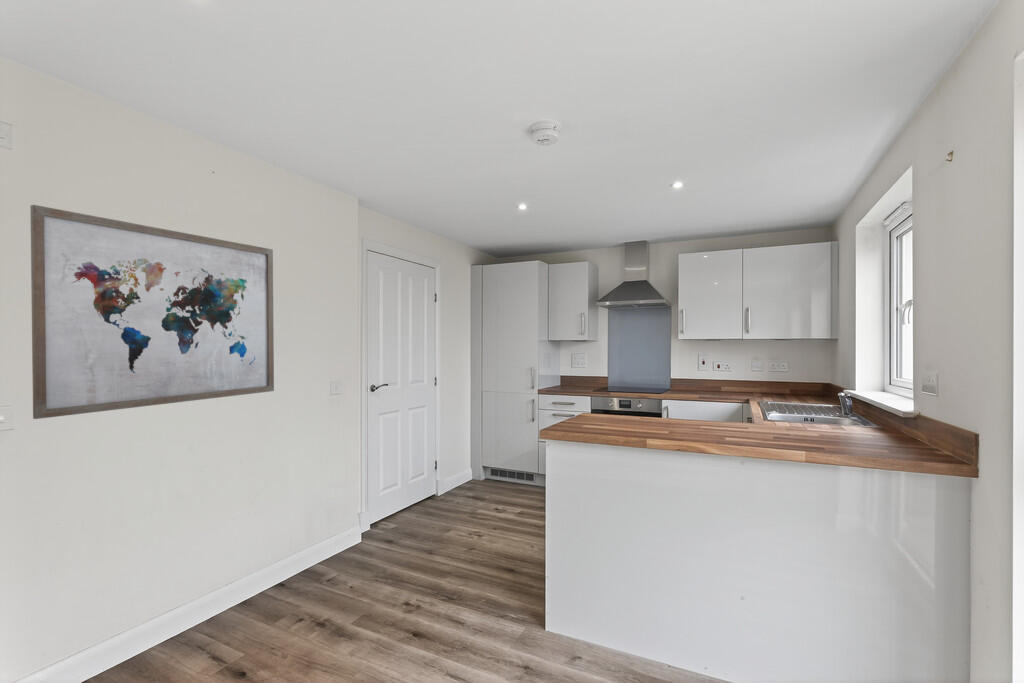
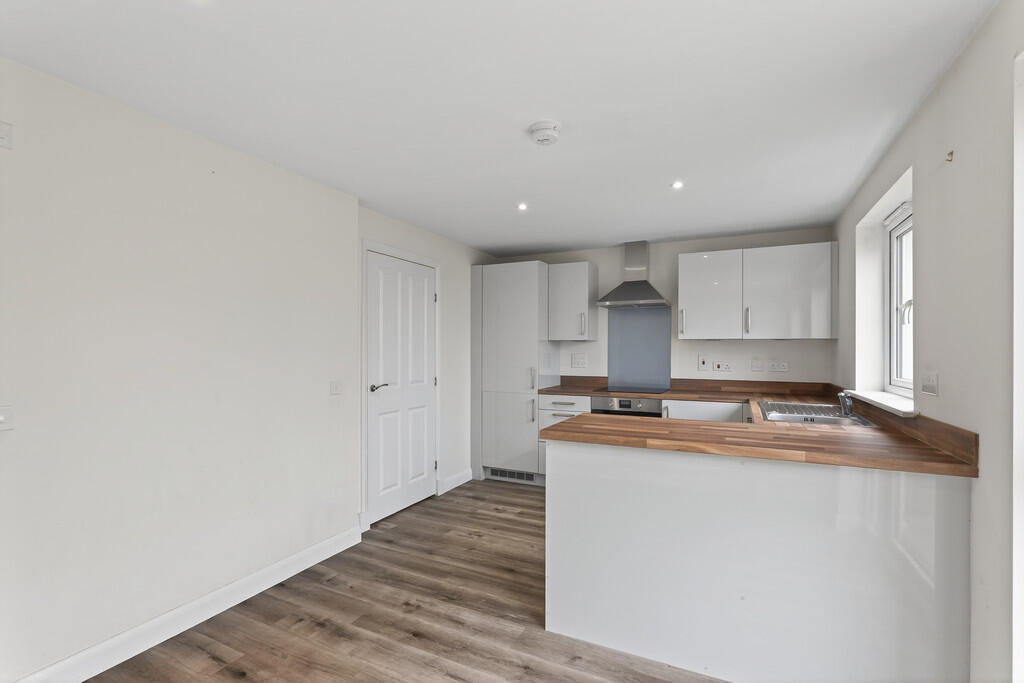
- wall art (177, 317)
